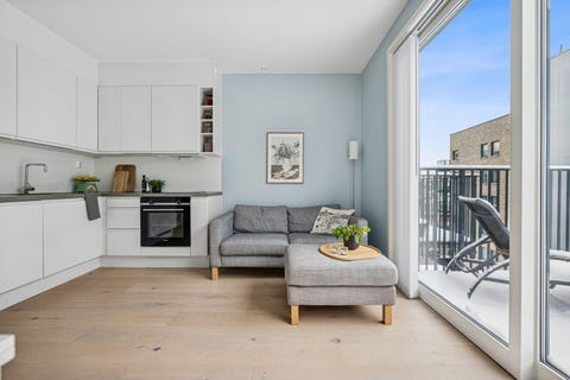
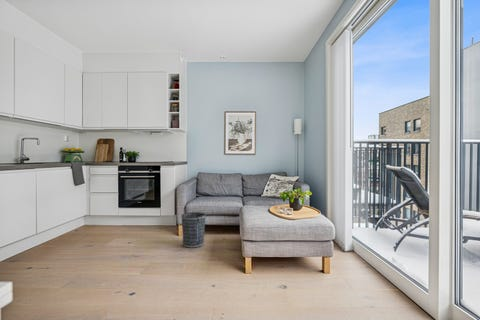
+ wastebasket (193, 229)
